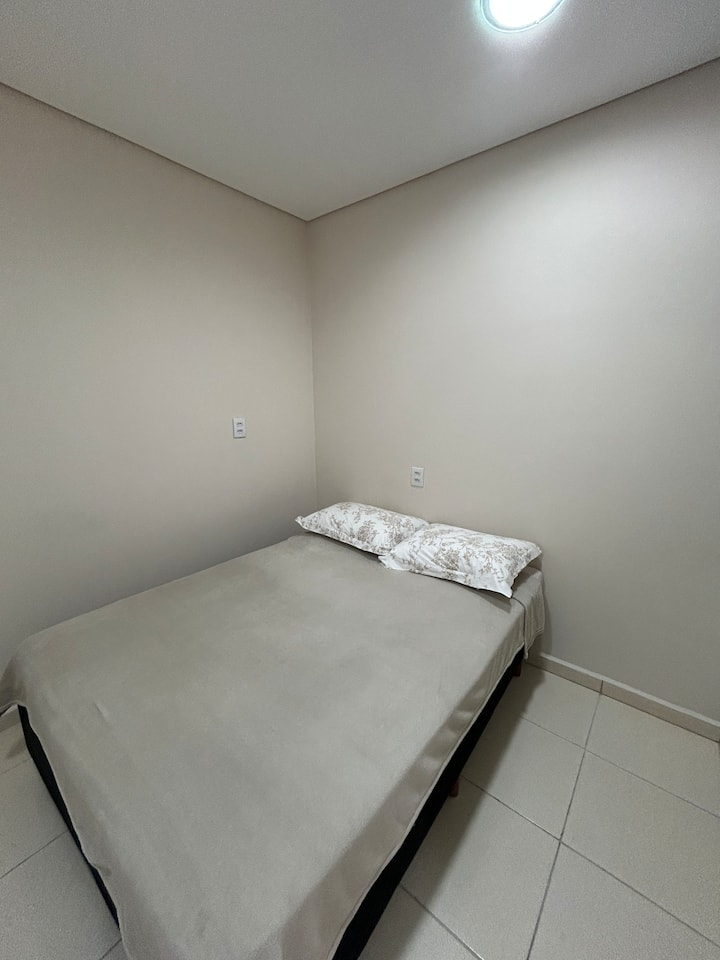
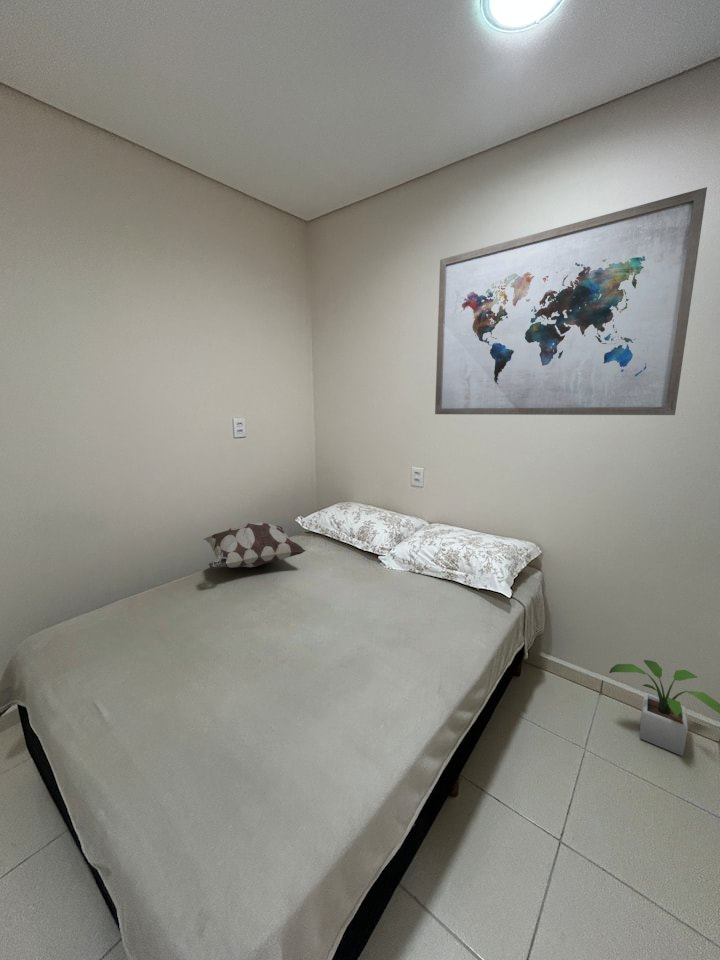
+ wall art (541, 326)
+ decorative pillow (251, 545)
+ potted plant (659, 702)
